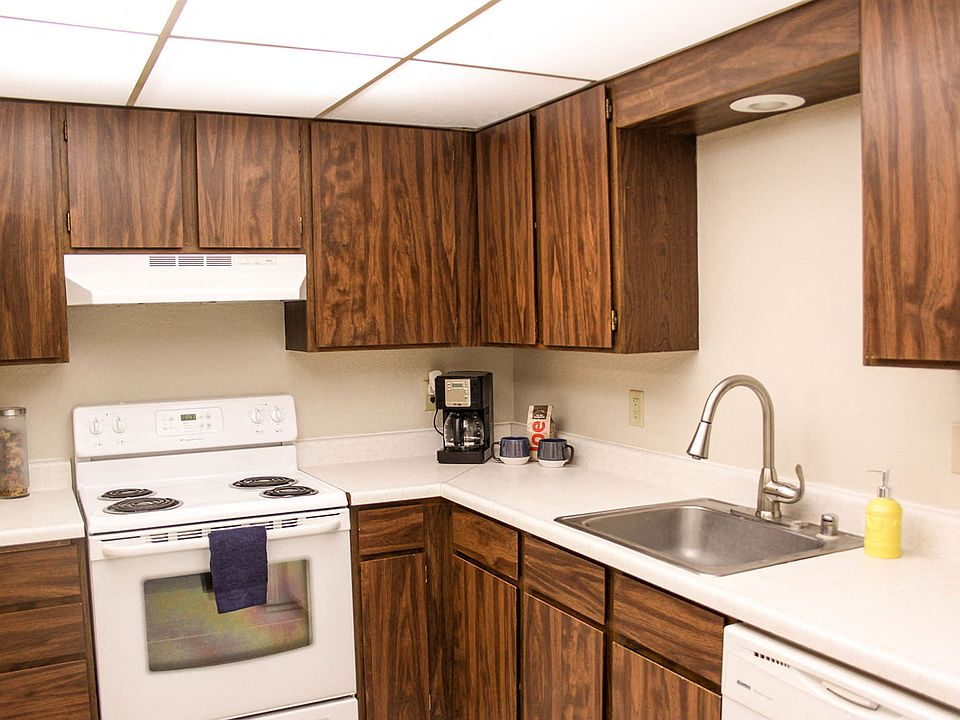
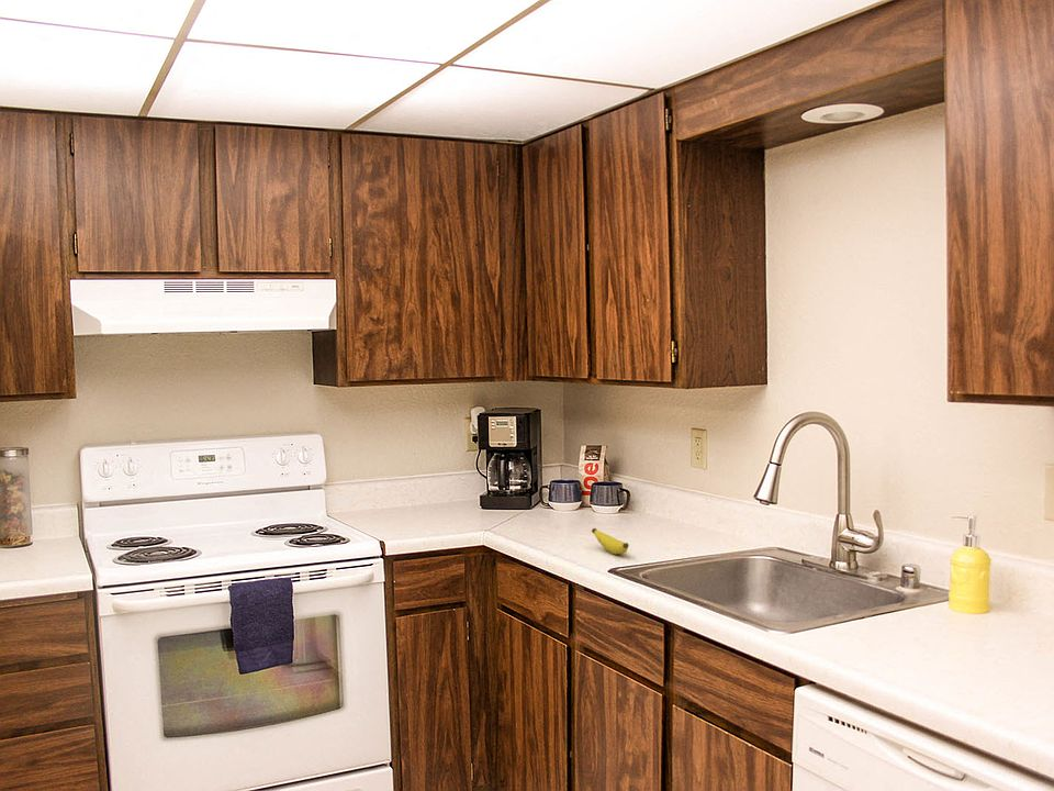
+ banana (614, 542)
